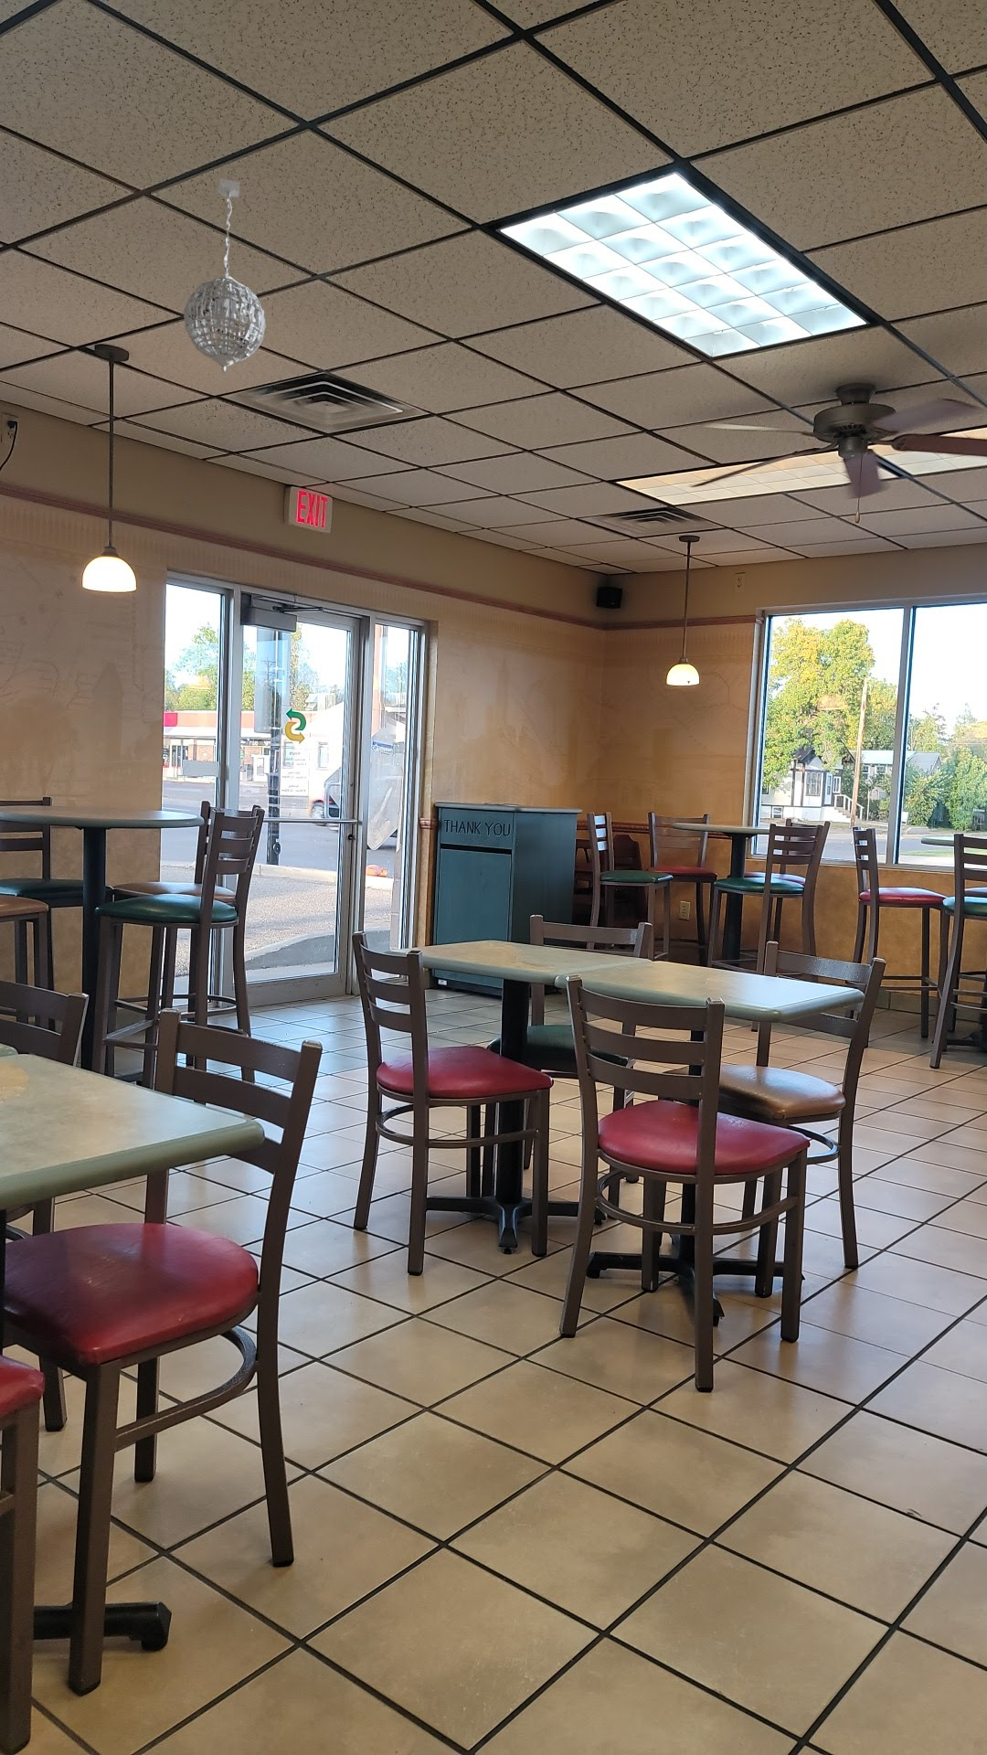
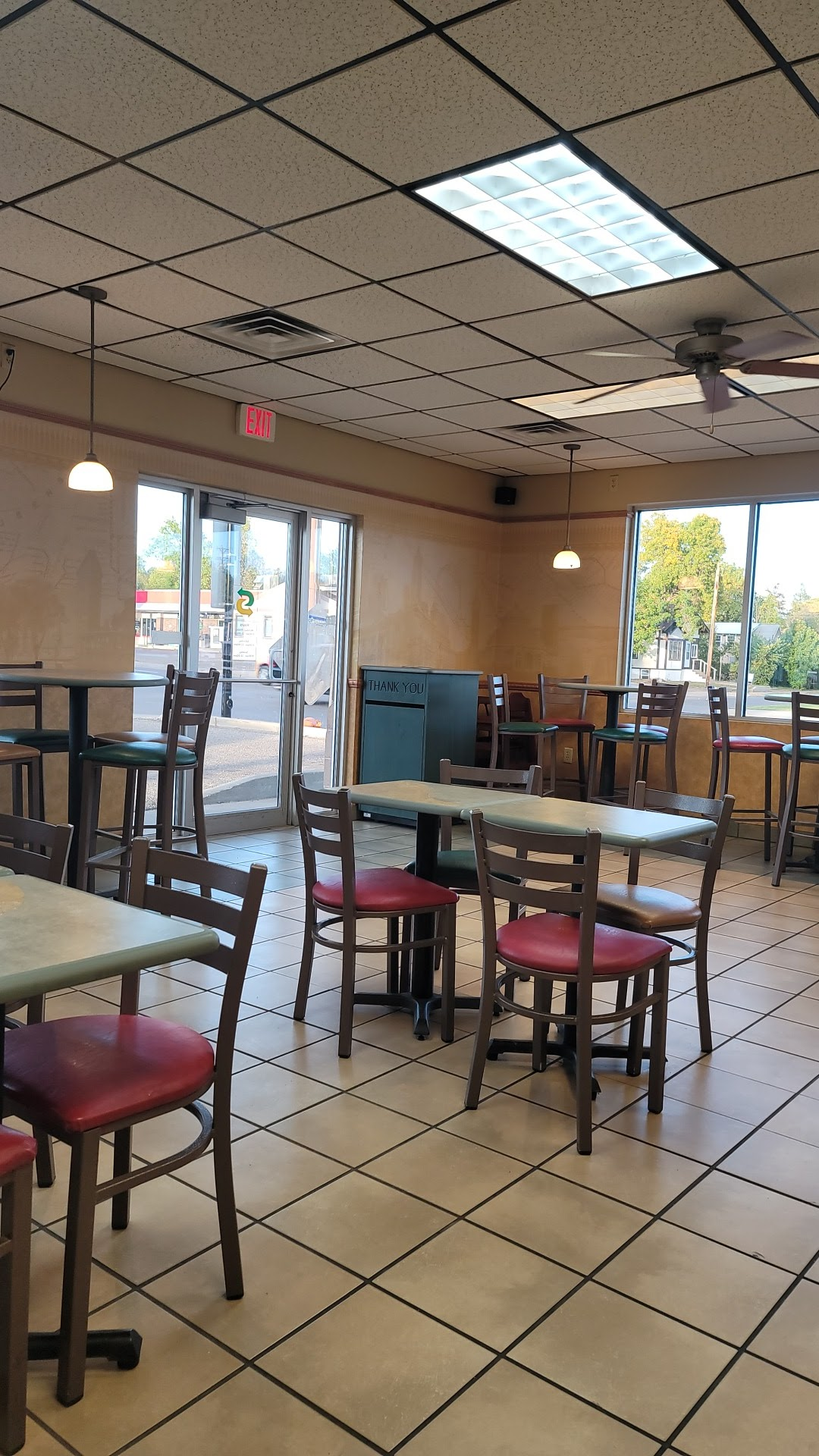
- pendant light (225, 280)
